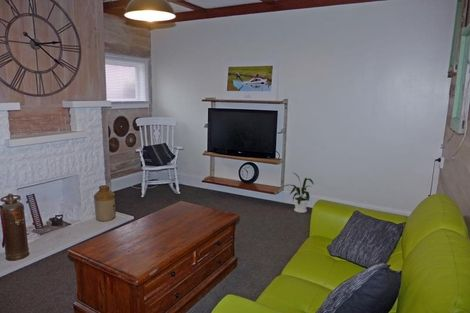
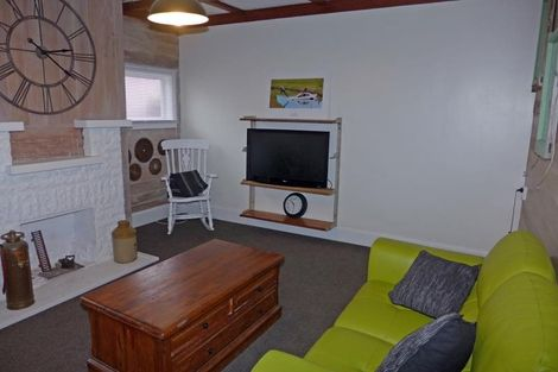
- house plant (299, 192)
